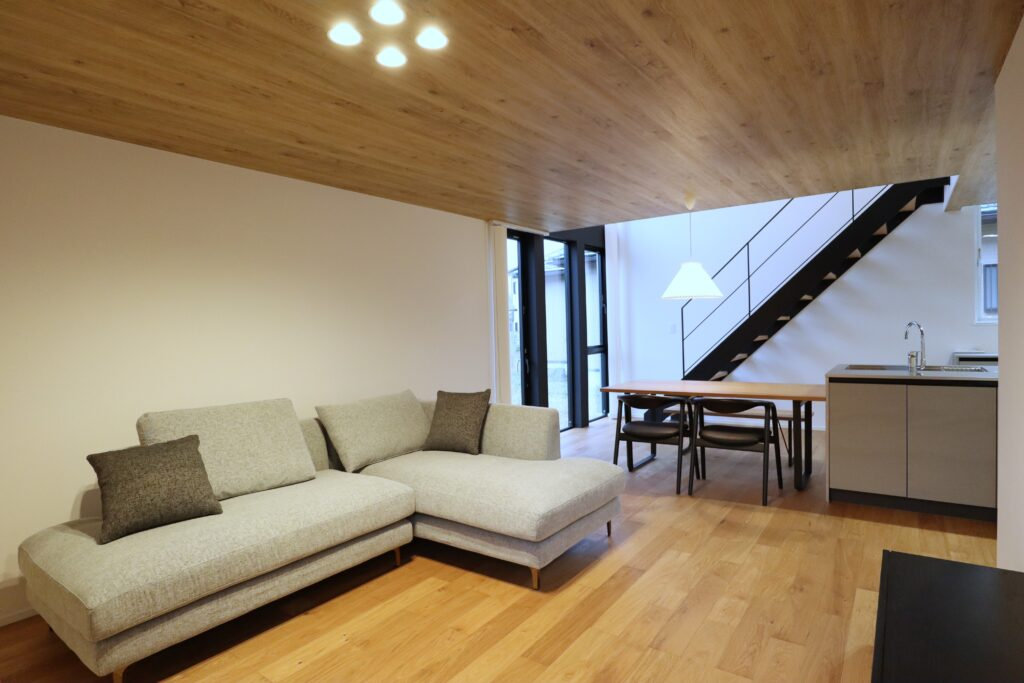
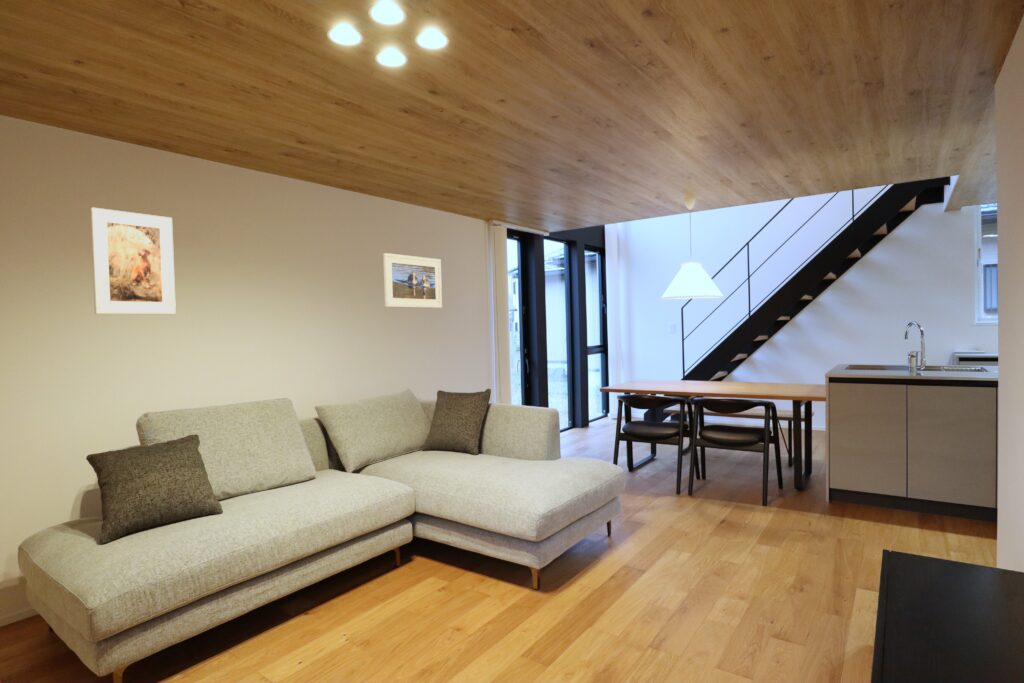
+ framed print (414, 281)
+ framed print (135, 263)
